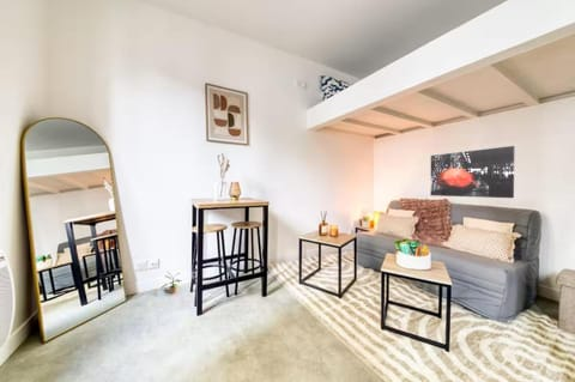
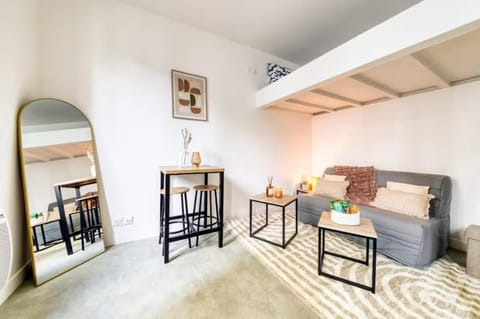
- potted plant (171, 279)
- wall art (466, 174)
